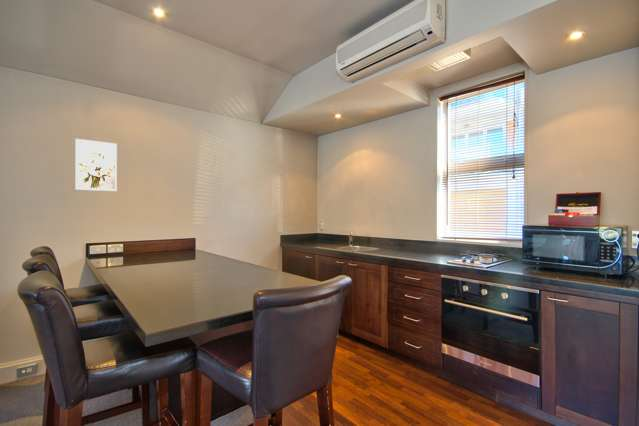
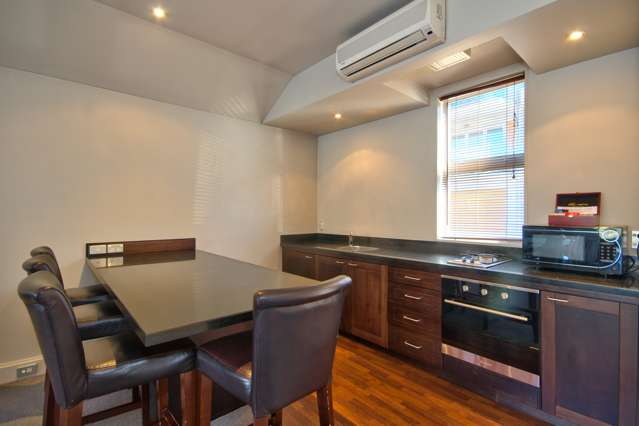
- wall art (96, 165)
